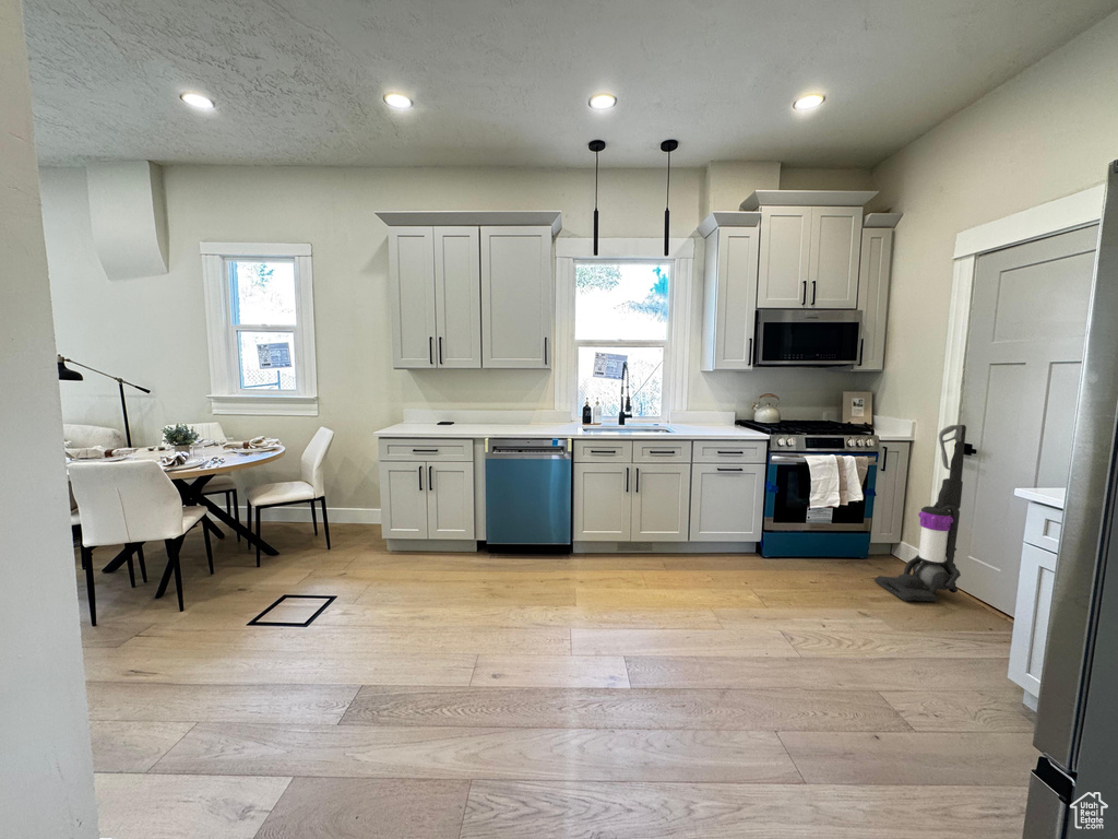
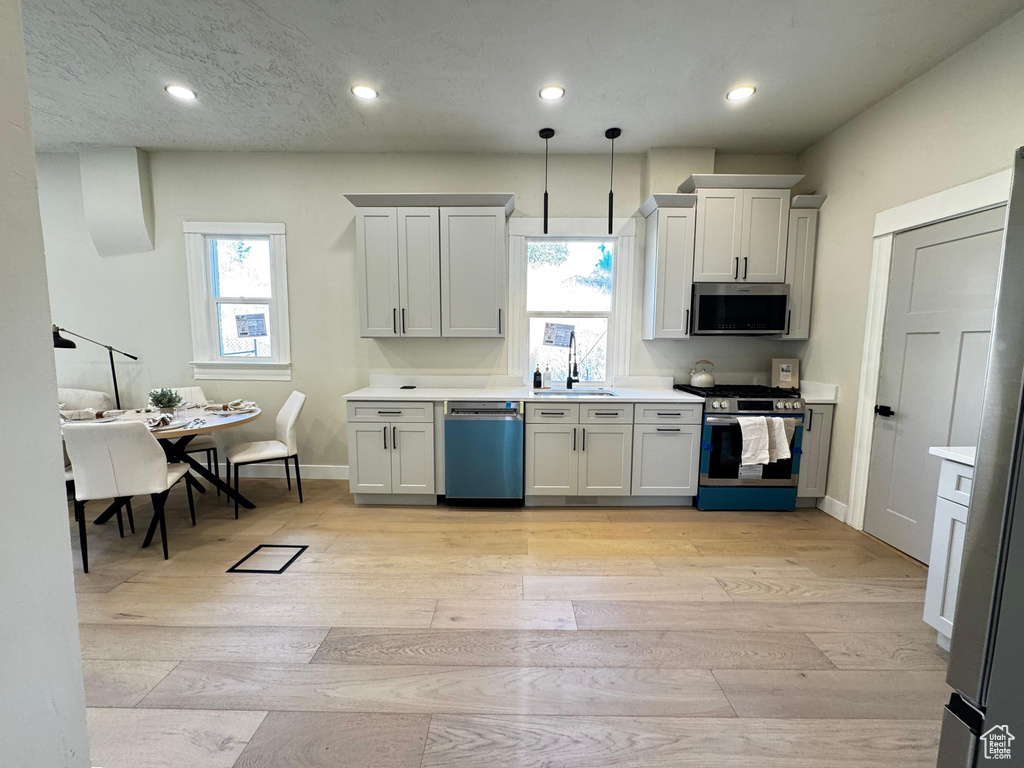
- vacuum cleaner (929, 509)
